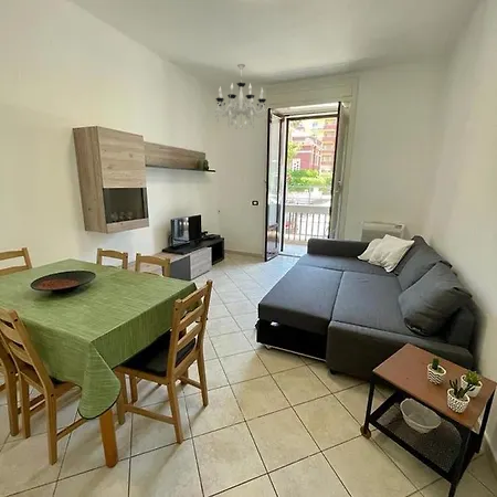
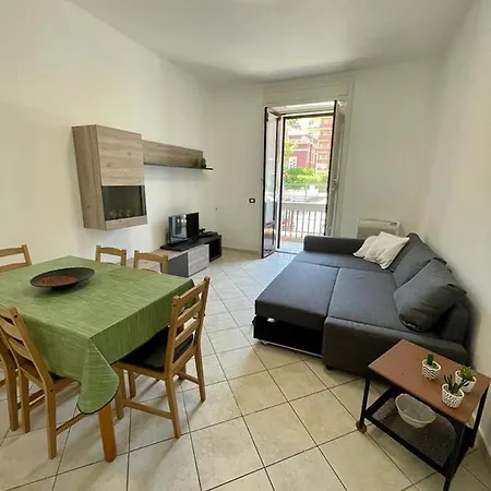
- chandelier (241, 97)
